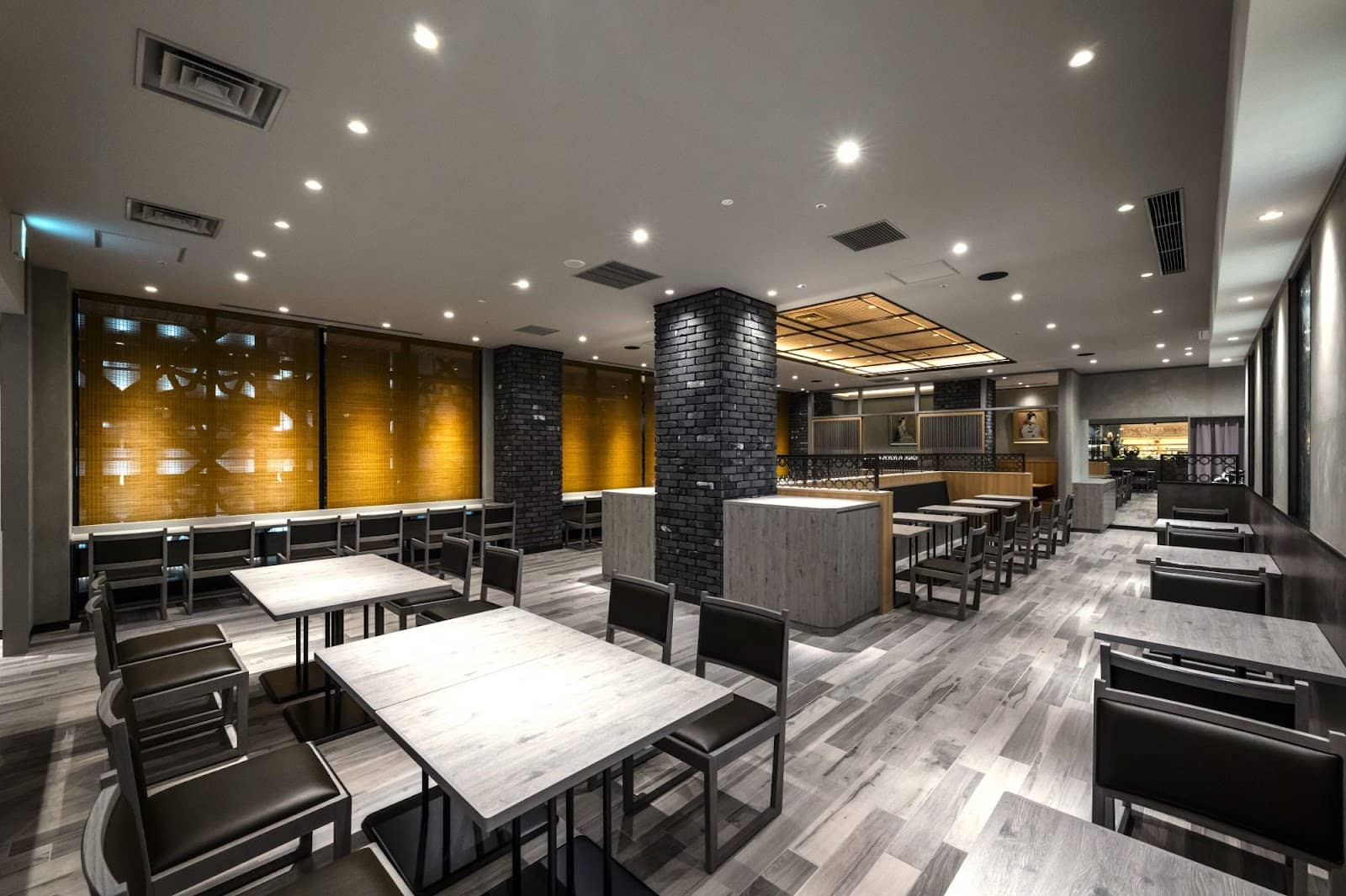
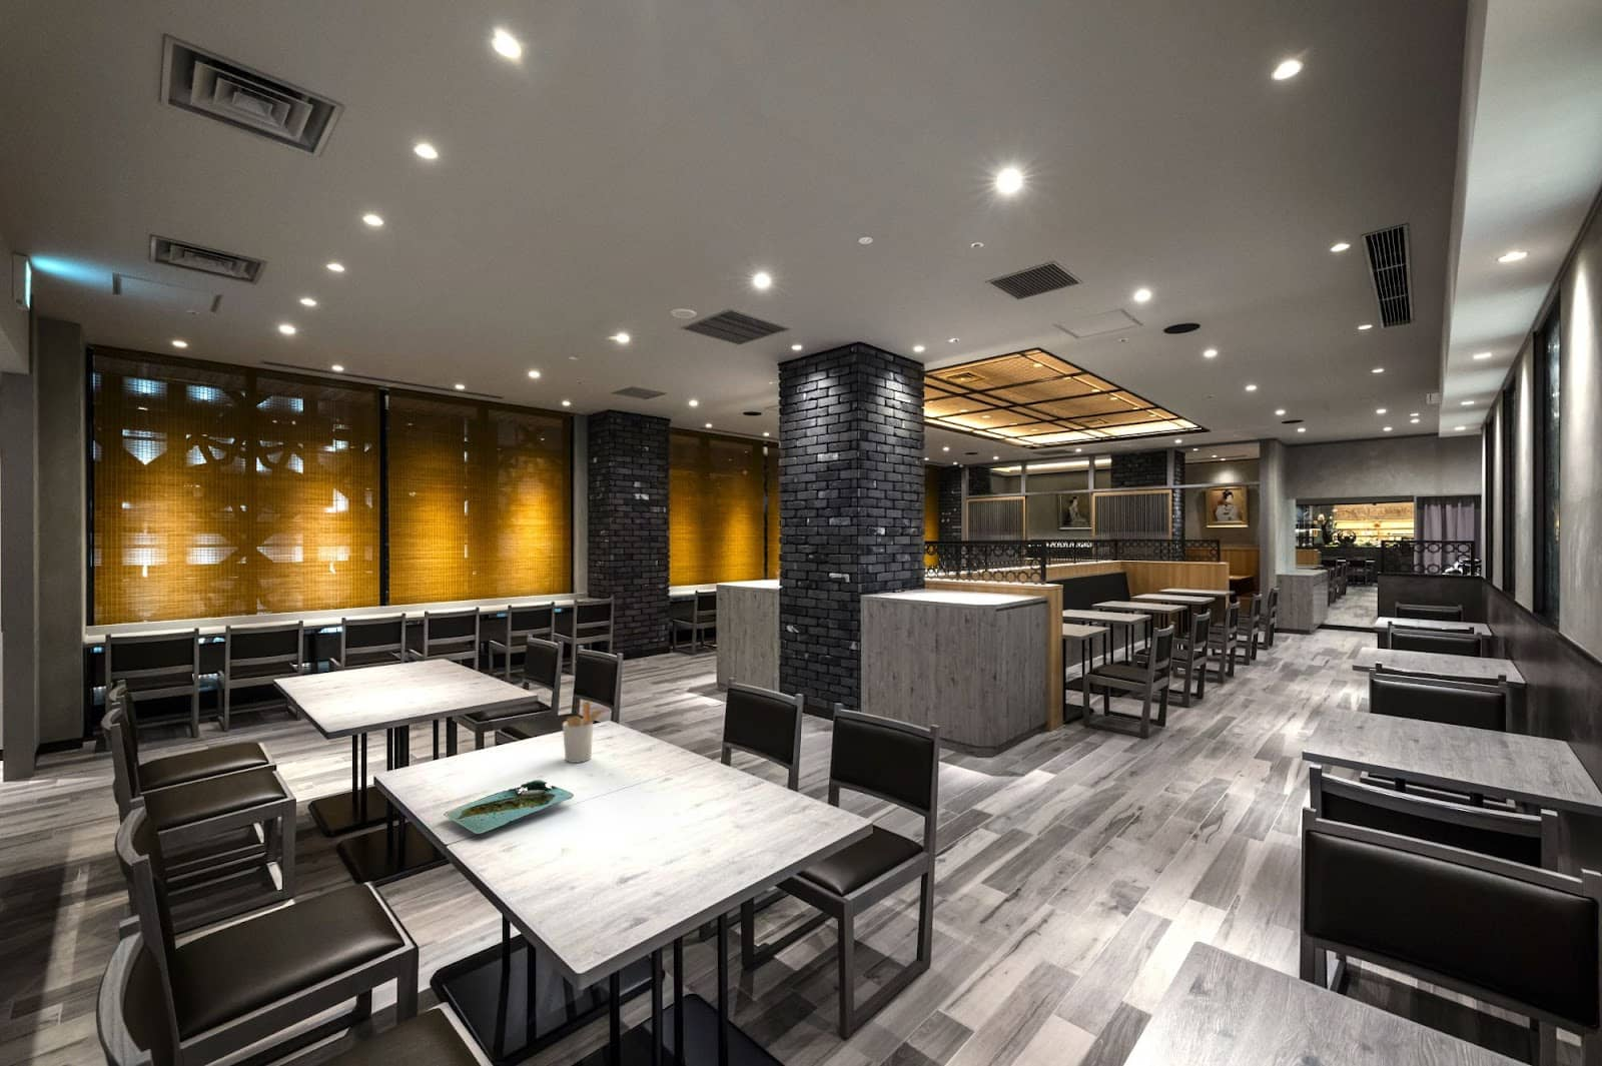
+ utensil holder (584, 732)
+ platter (514, 803)
